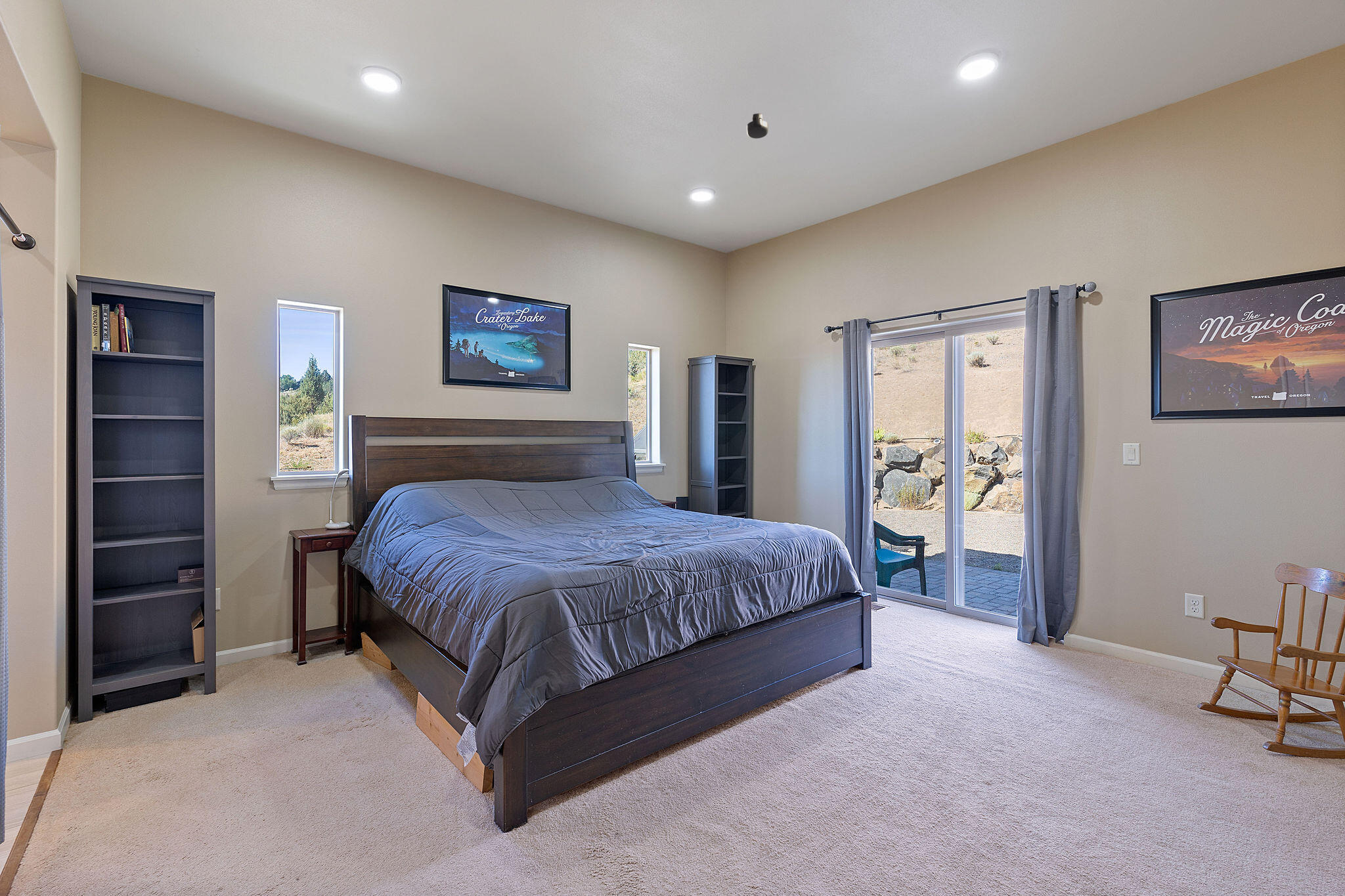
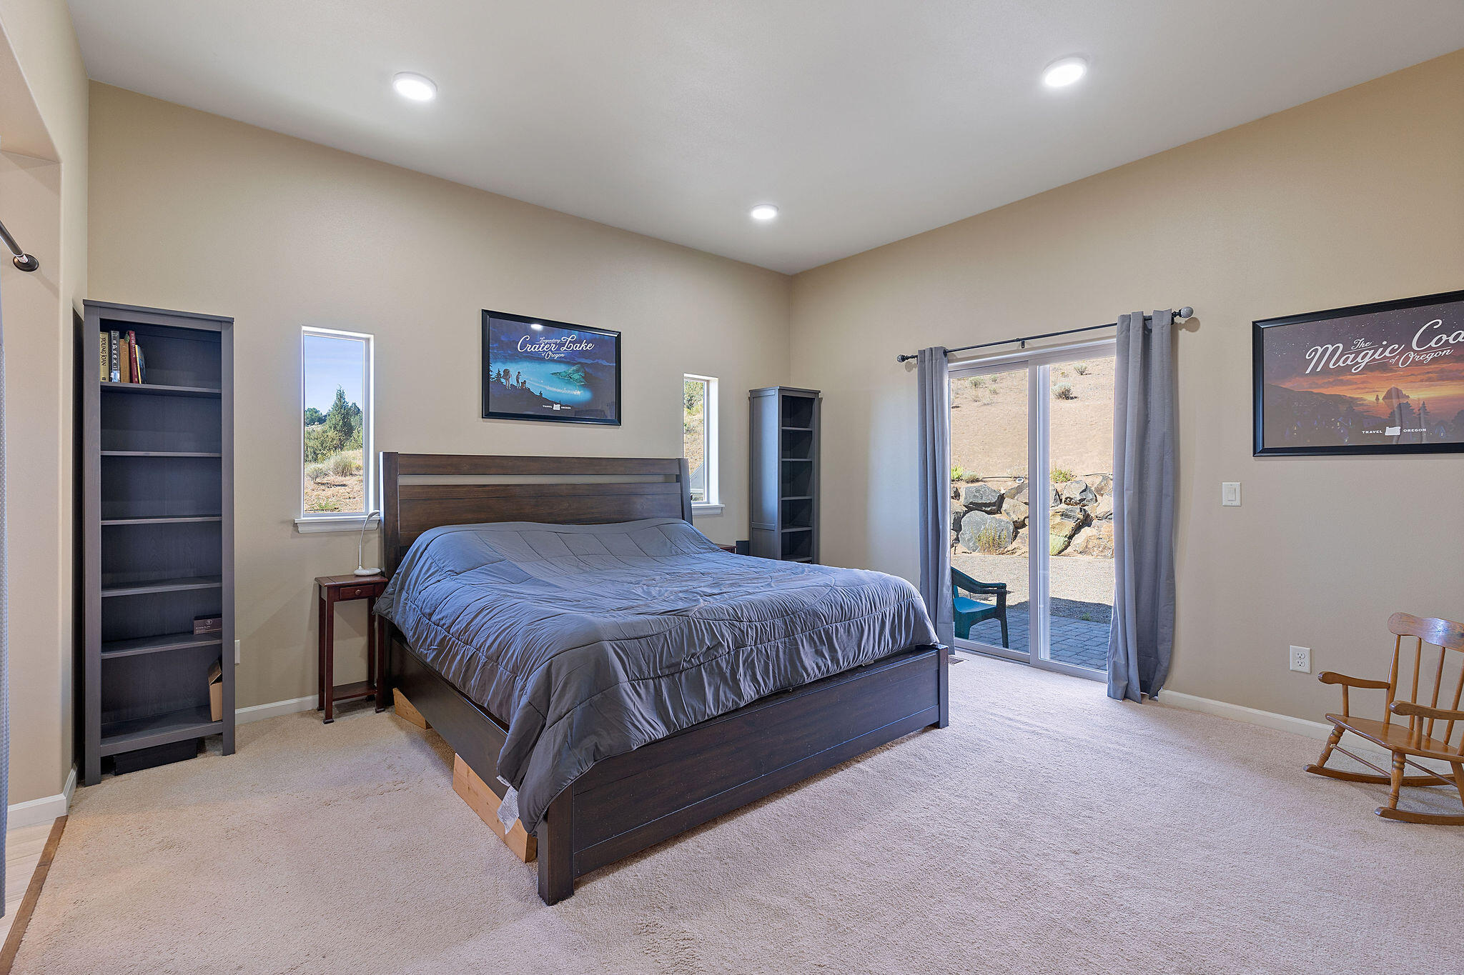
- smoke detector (757, 125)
